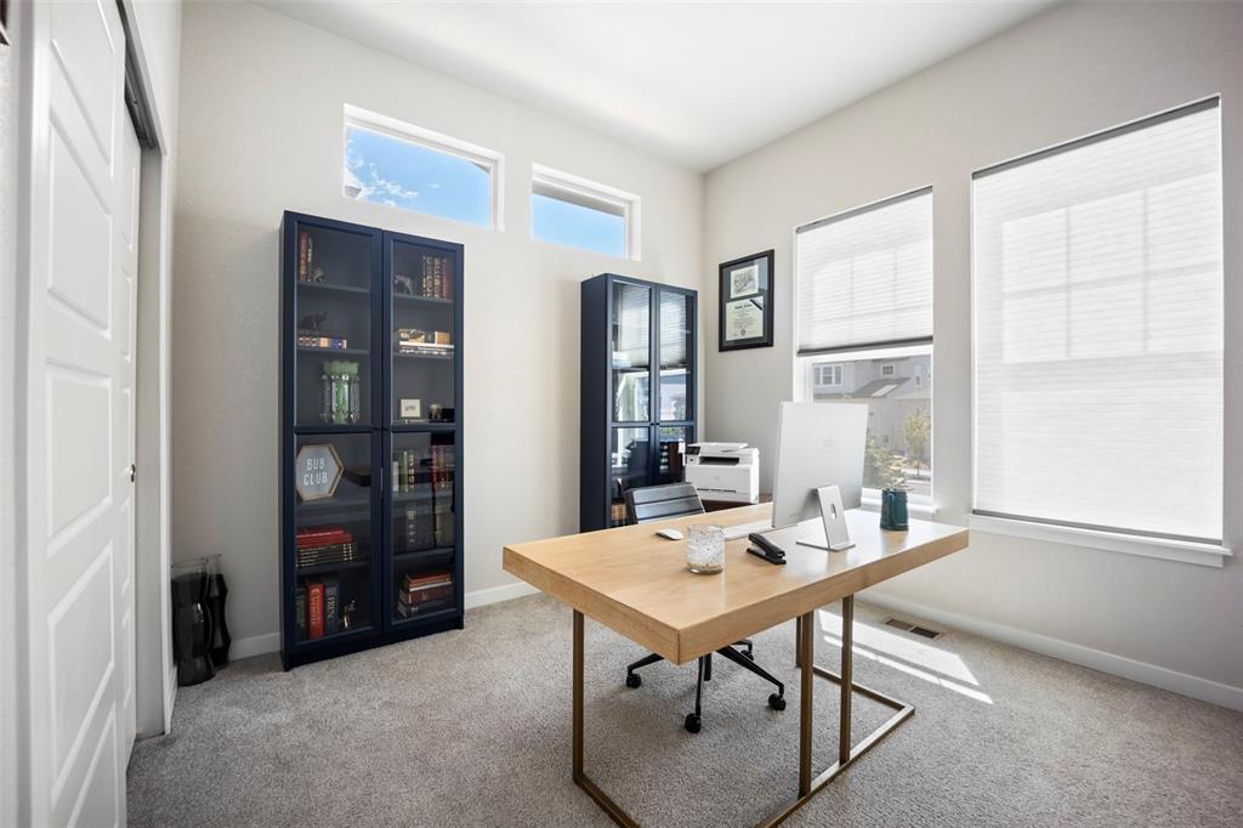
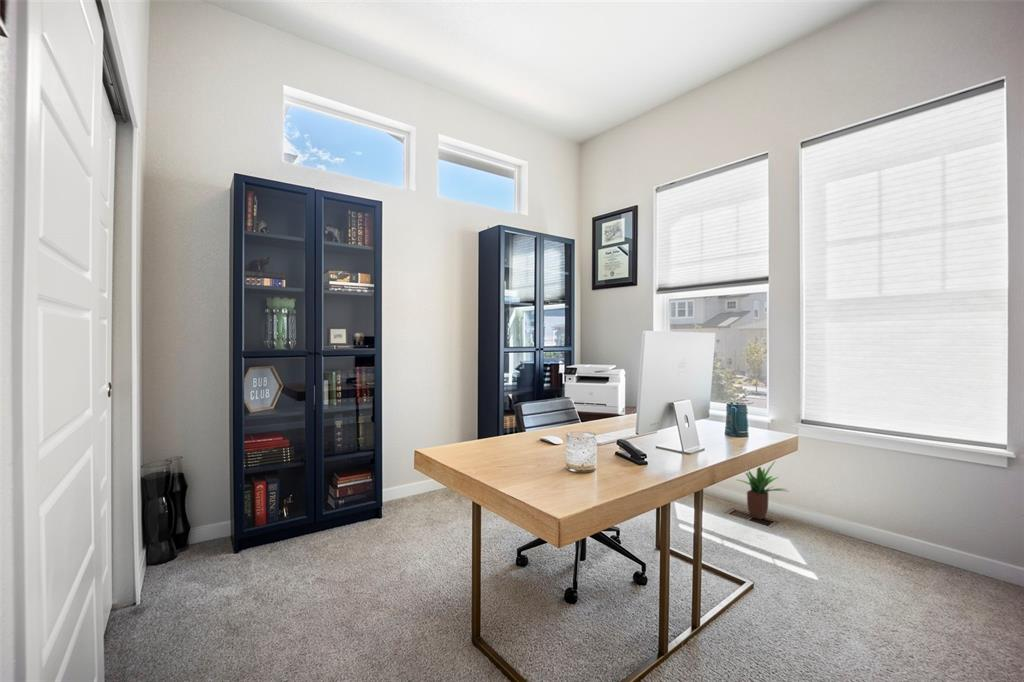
+ potted plant (762, 488)
